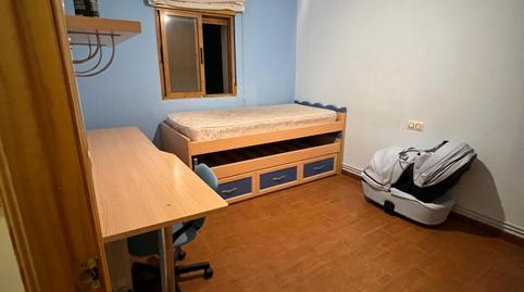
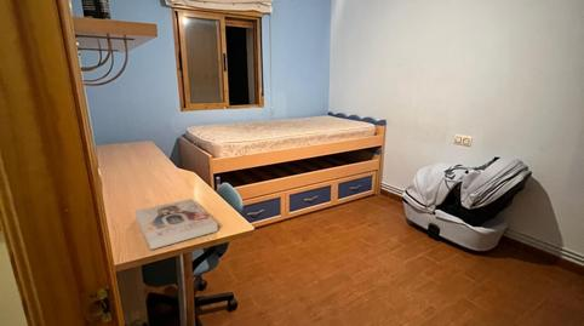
+ book (174, 219)
